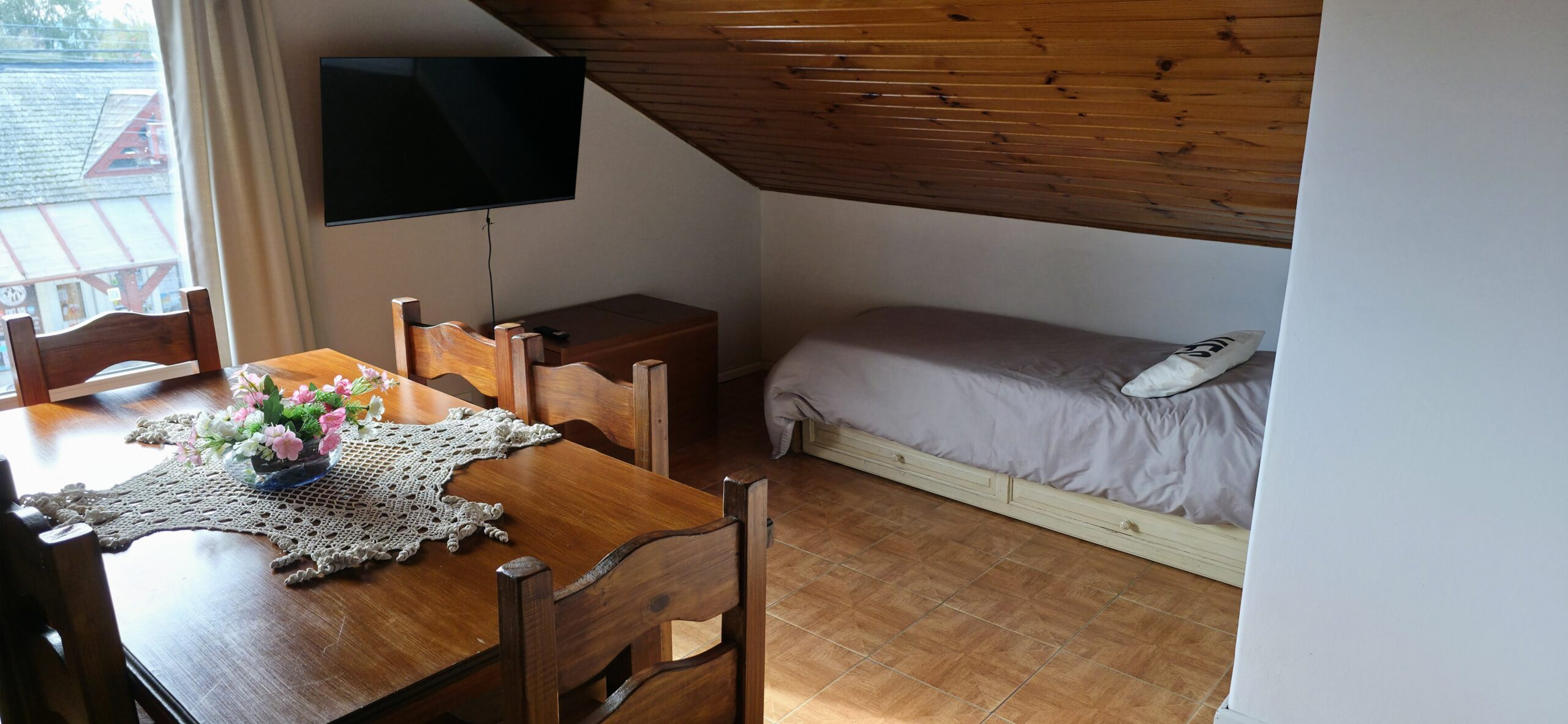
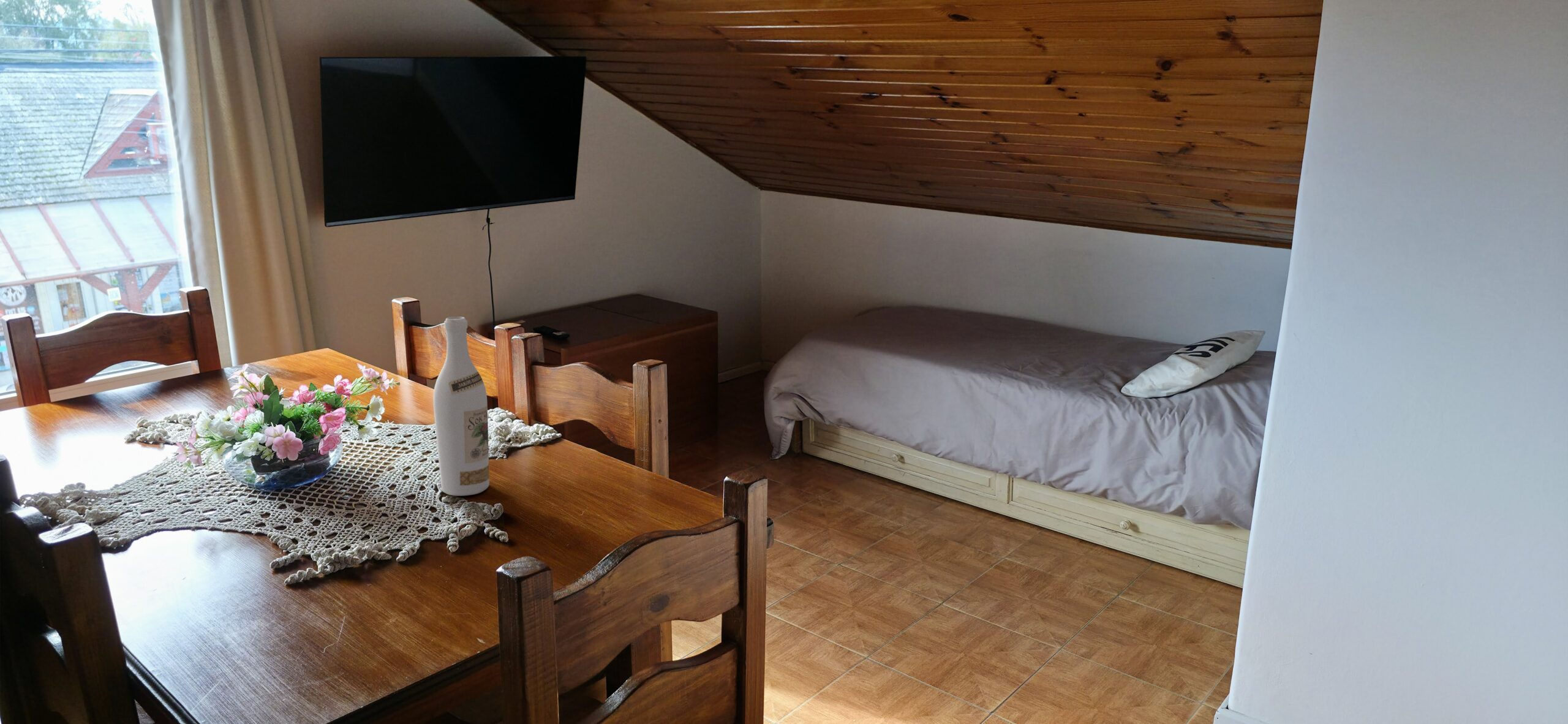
+ wine bottle (461, 404)
